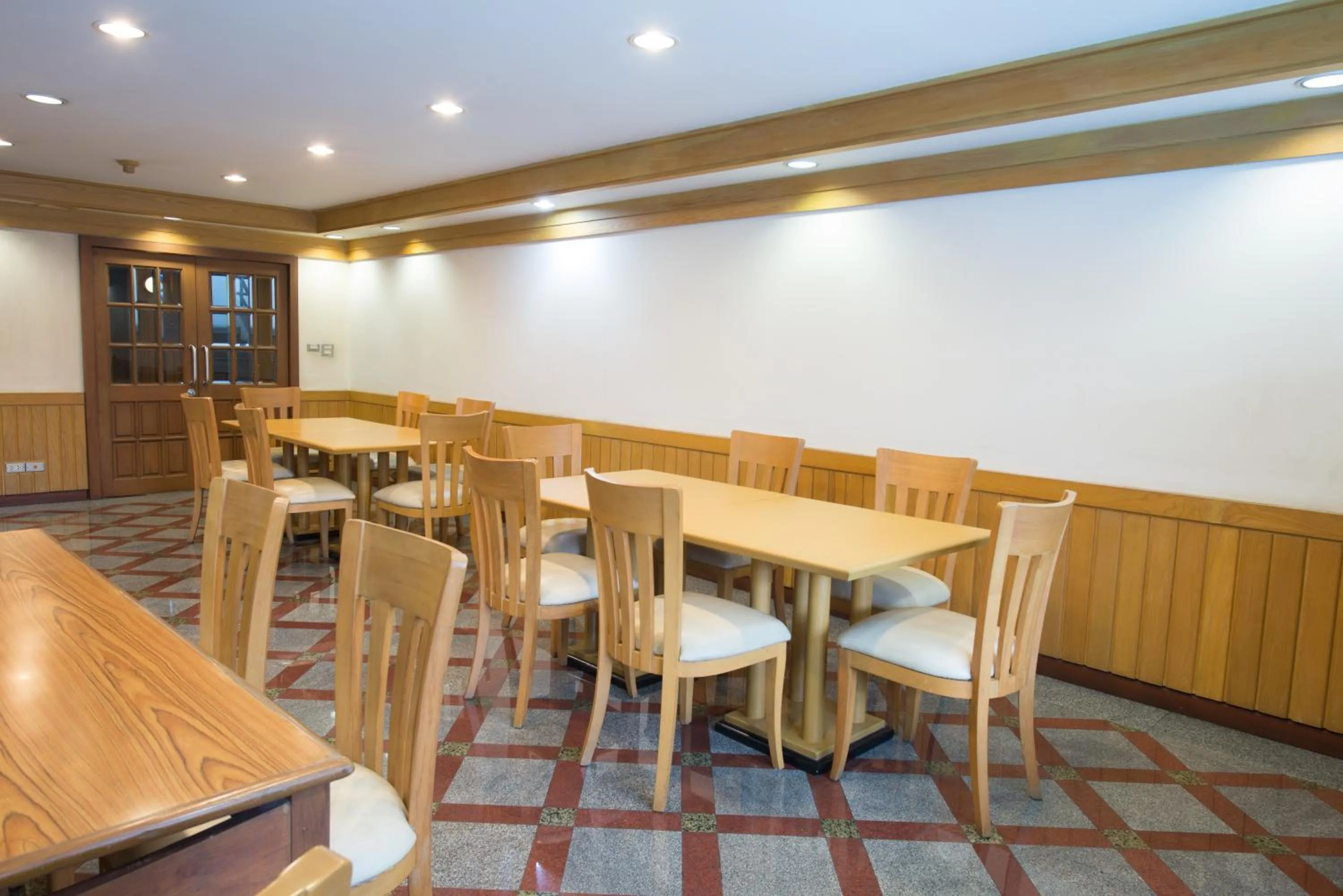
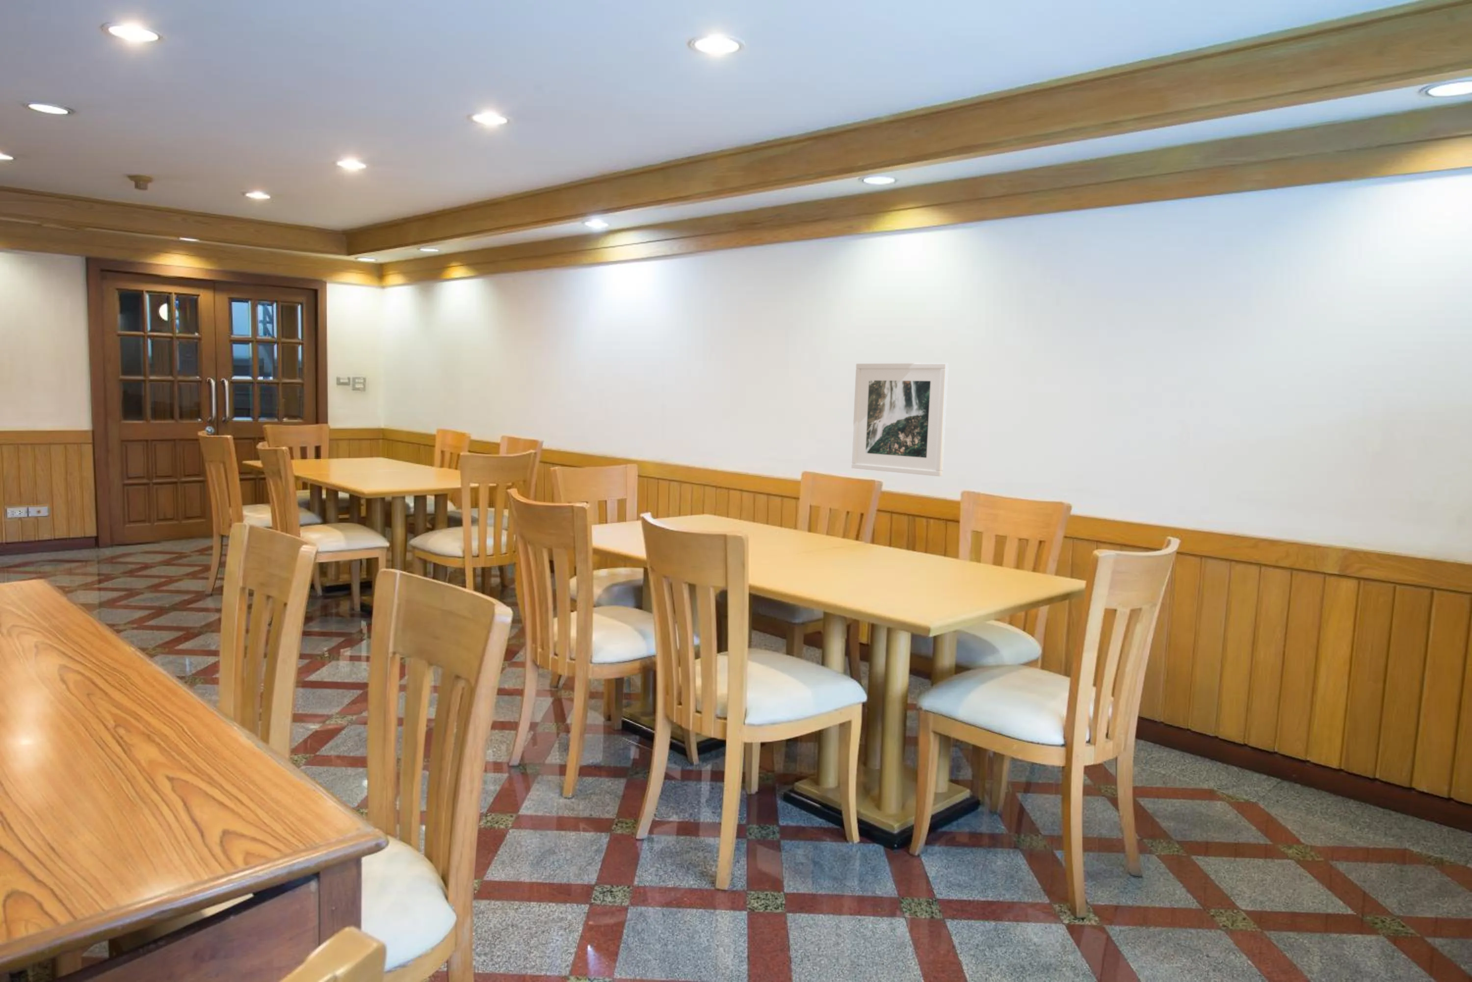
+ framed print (898, 418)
